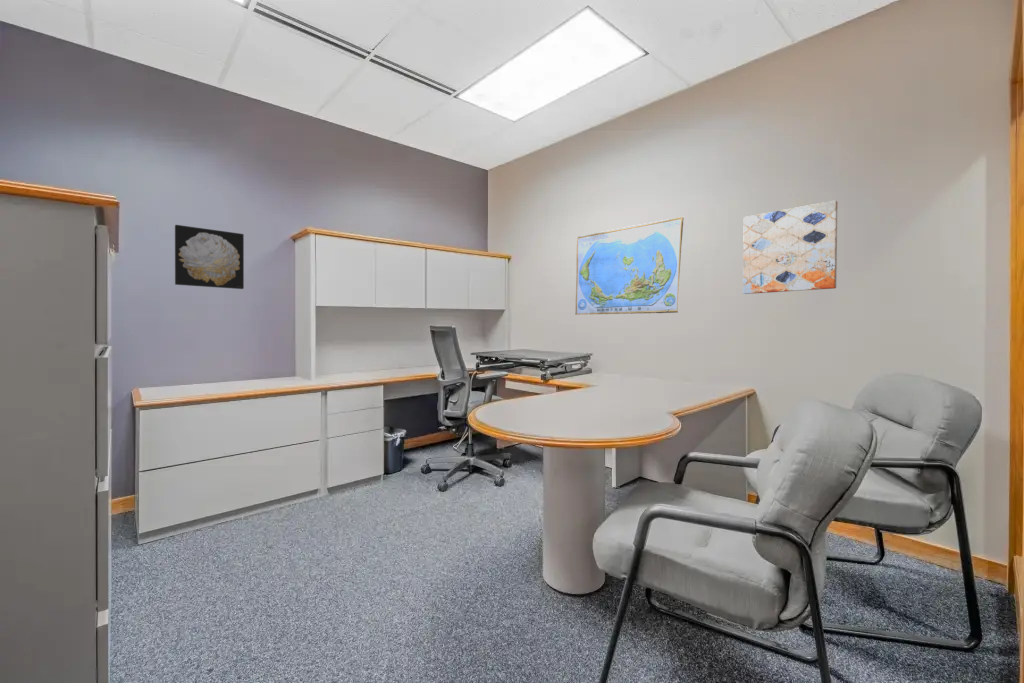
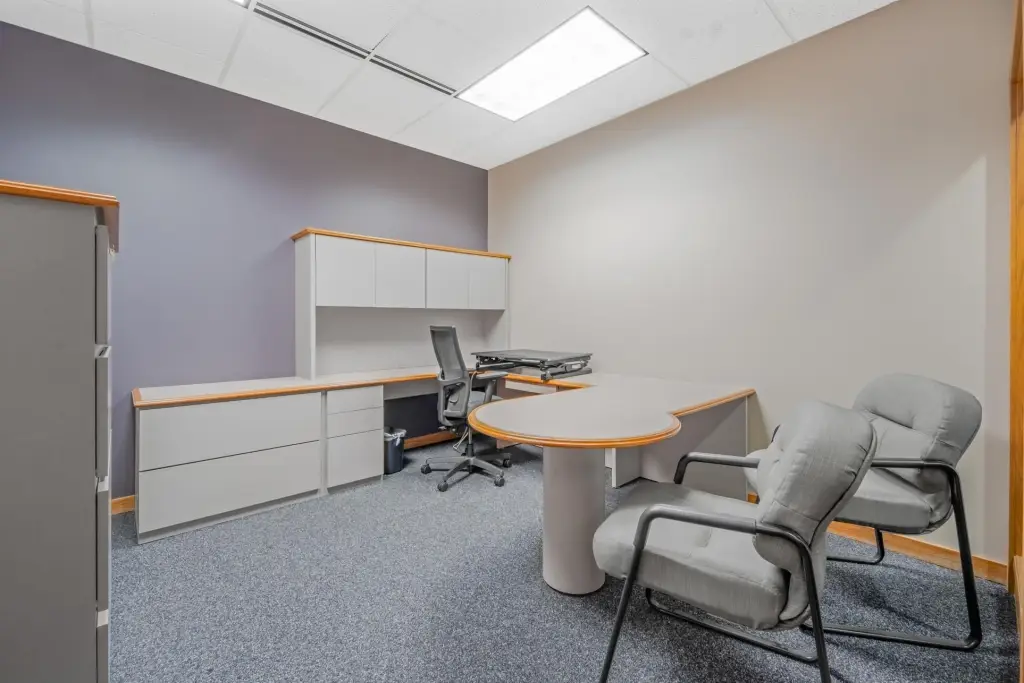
- wall art (210, 258)
- world map (623, 270)
- wall art (787, 250)
